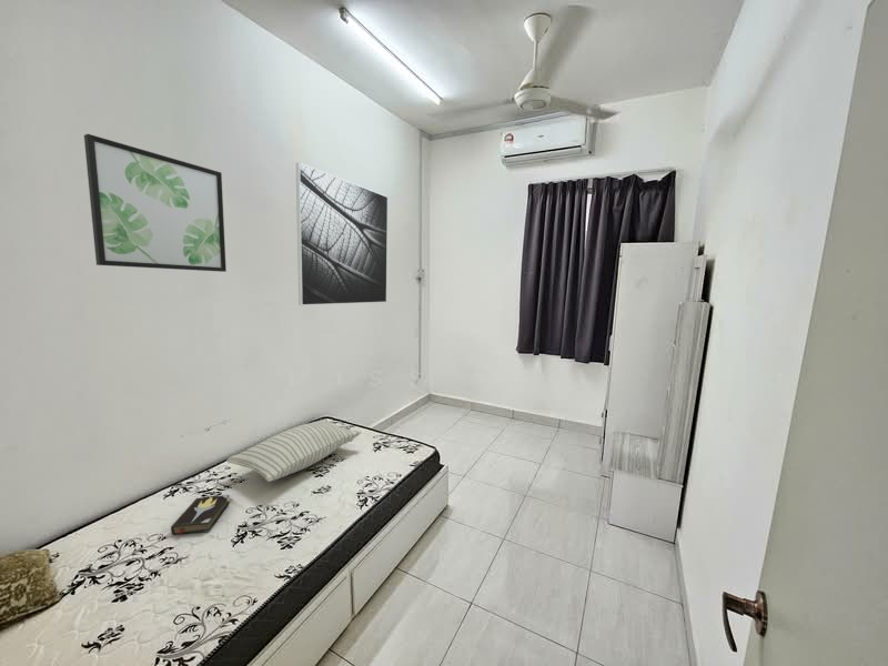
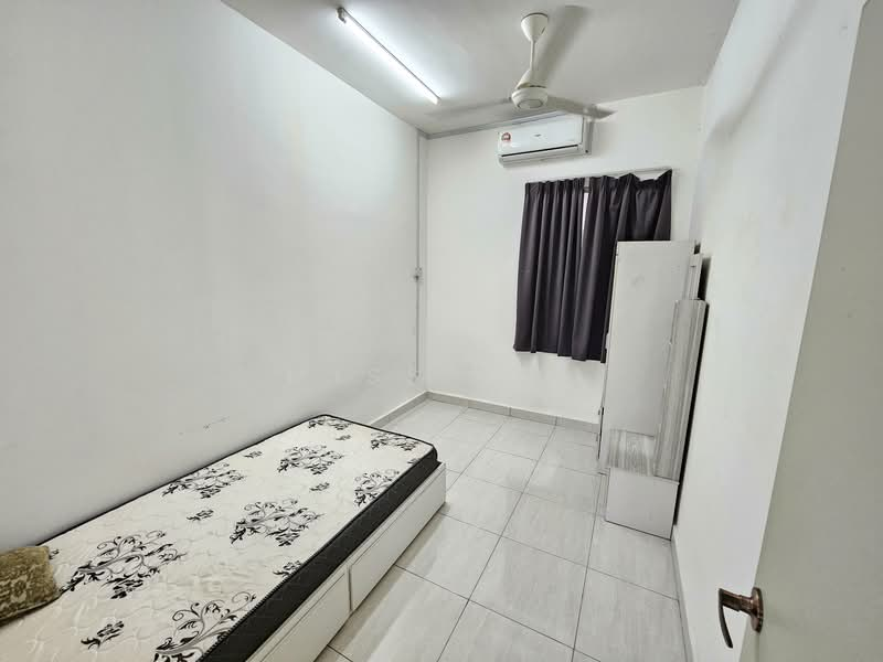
- wall art (165, 213)
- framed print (349, 244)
- pillow (300, 446)
- hardback book (202, 513)
